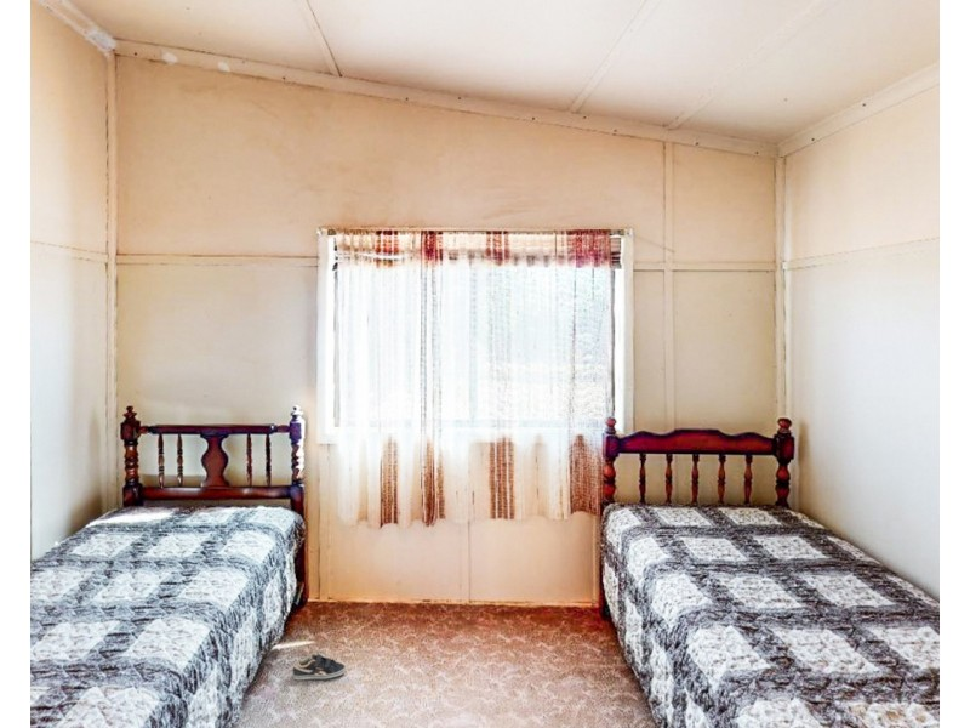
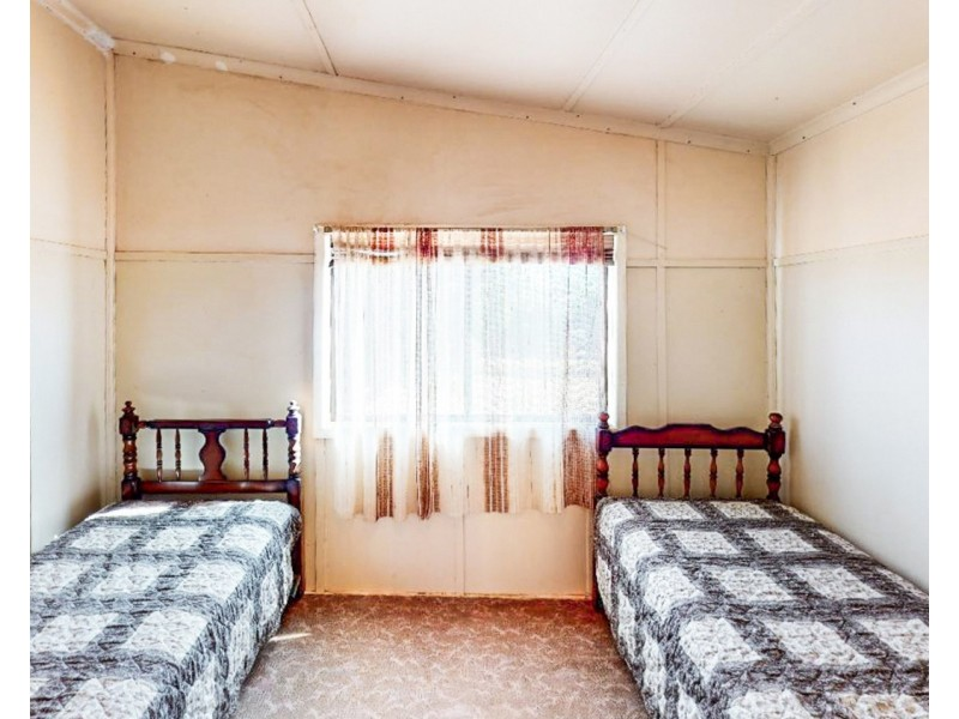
- sneaker (319, 665)
